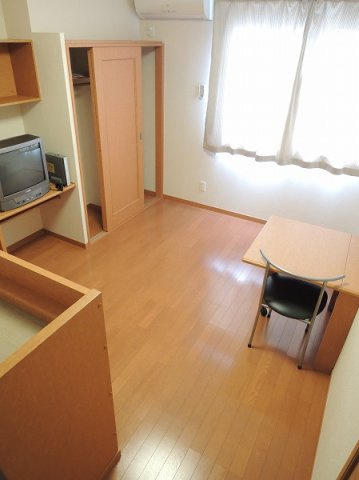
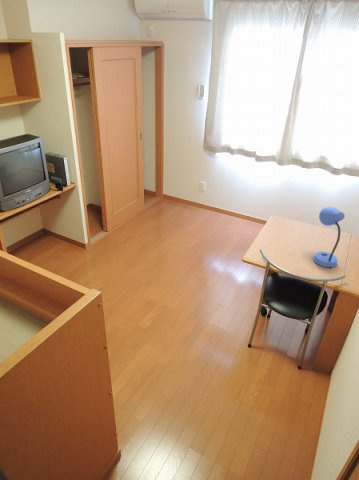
+ desk lamp (337, 238)
